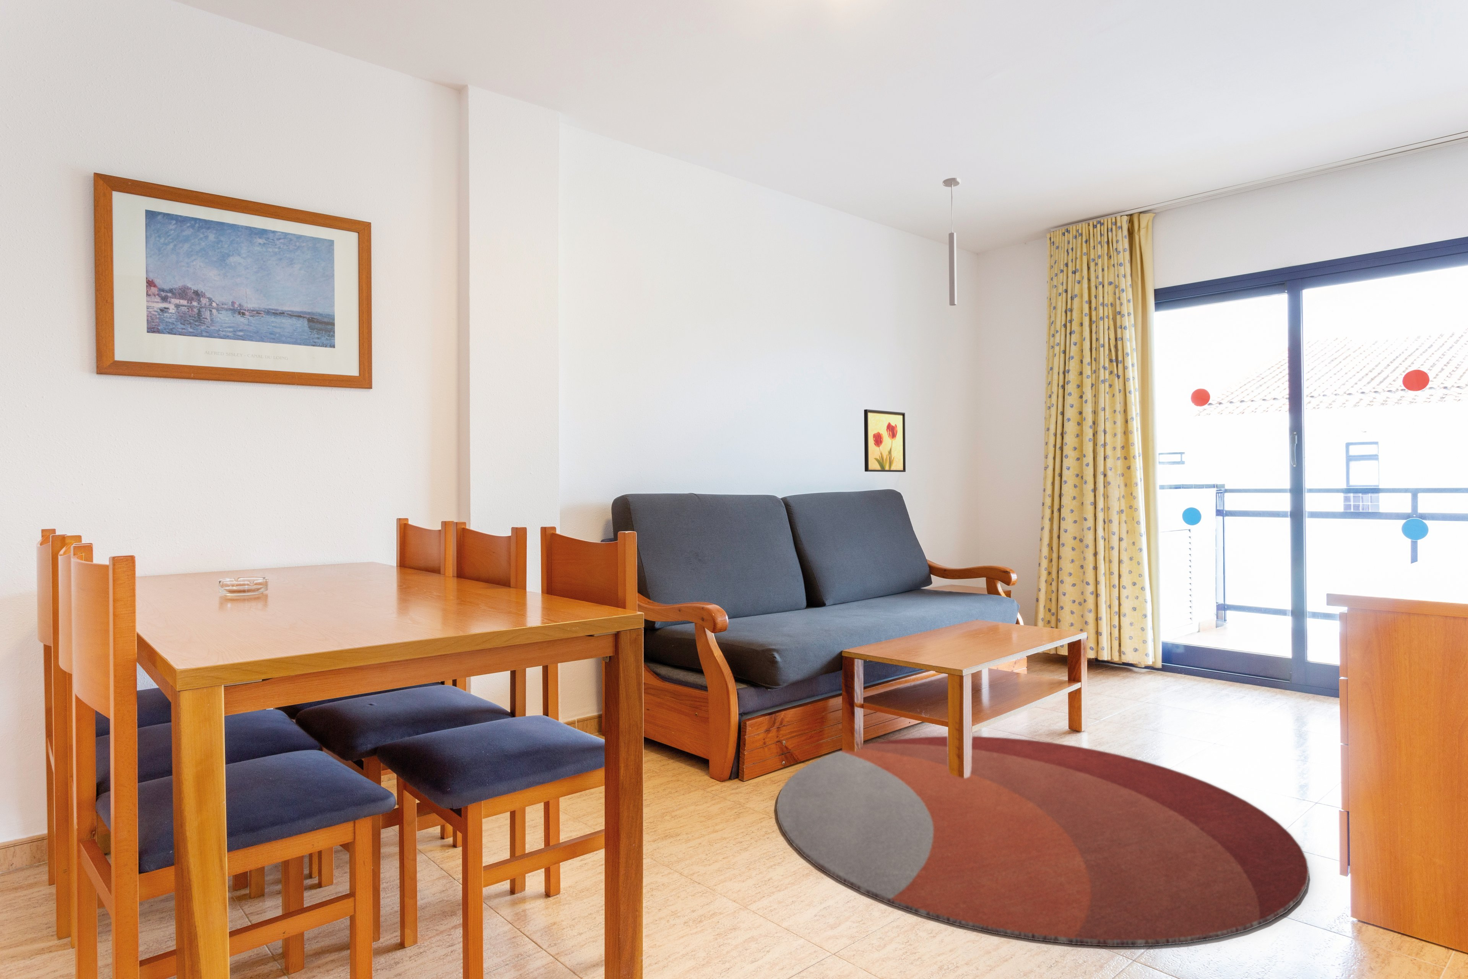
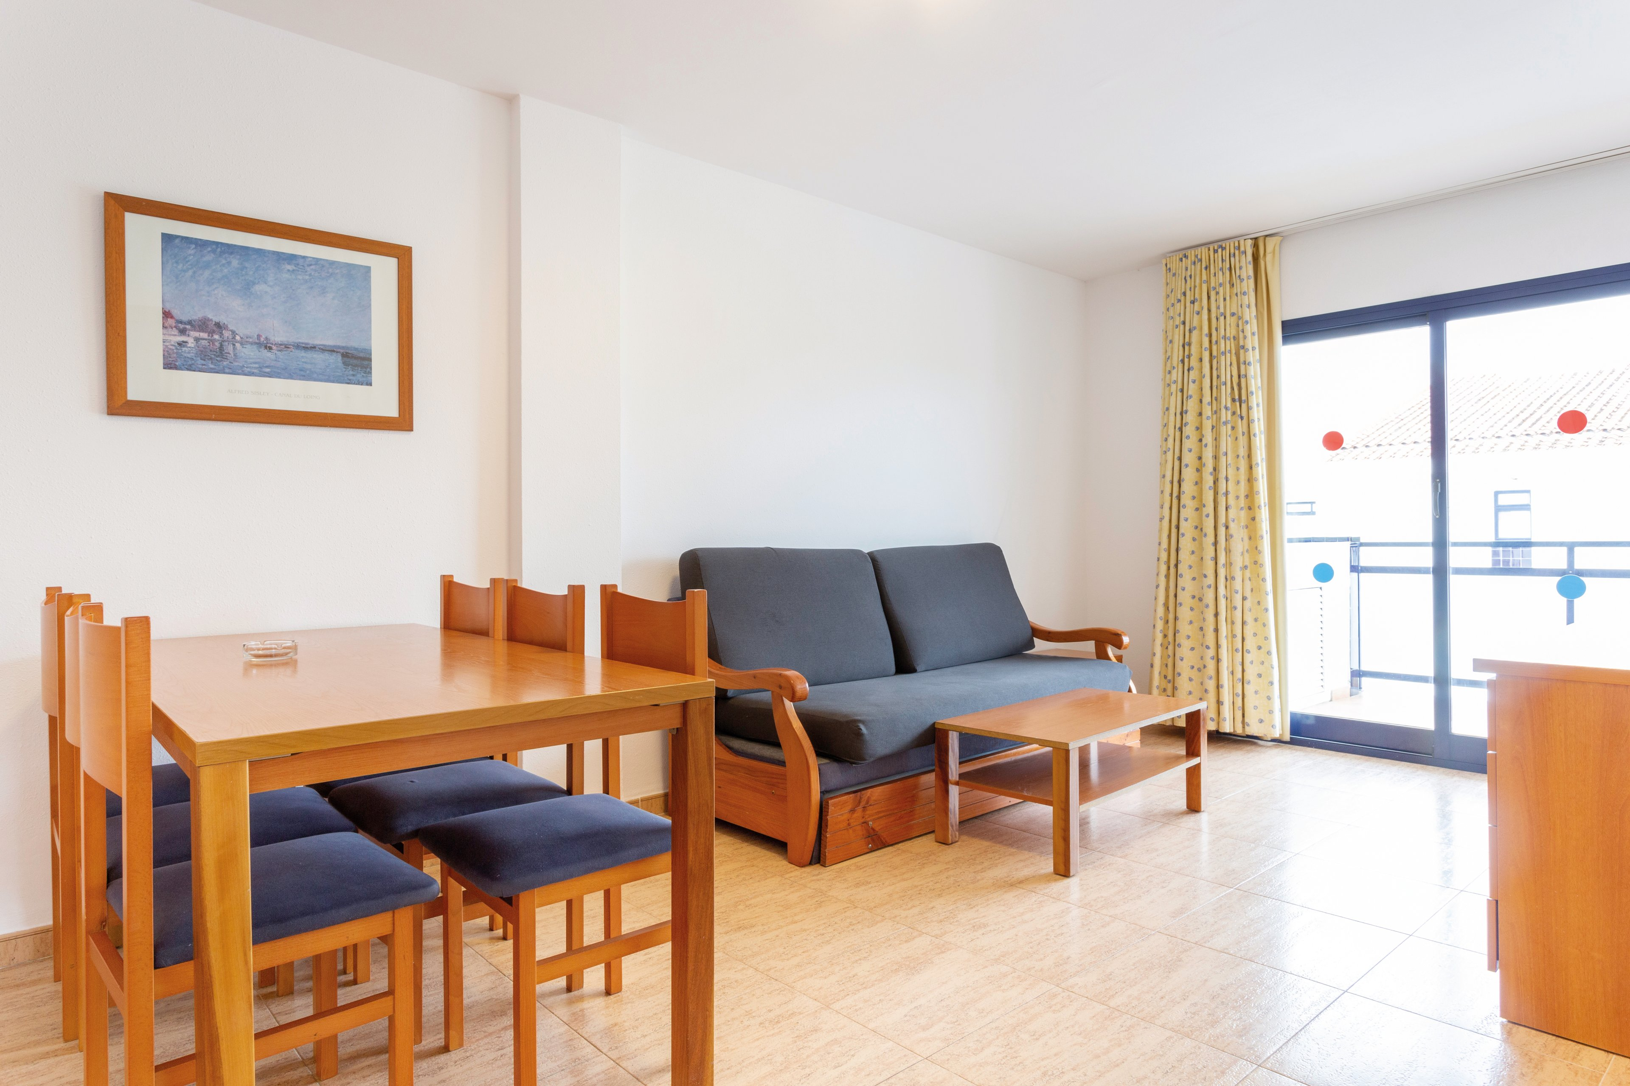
- rug (1016, 811)
- ceiling light (952, 243)
- wall art (885, 441)
